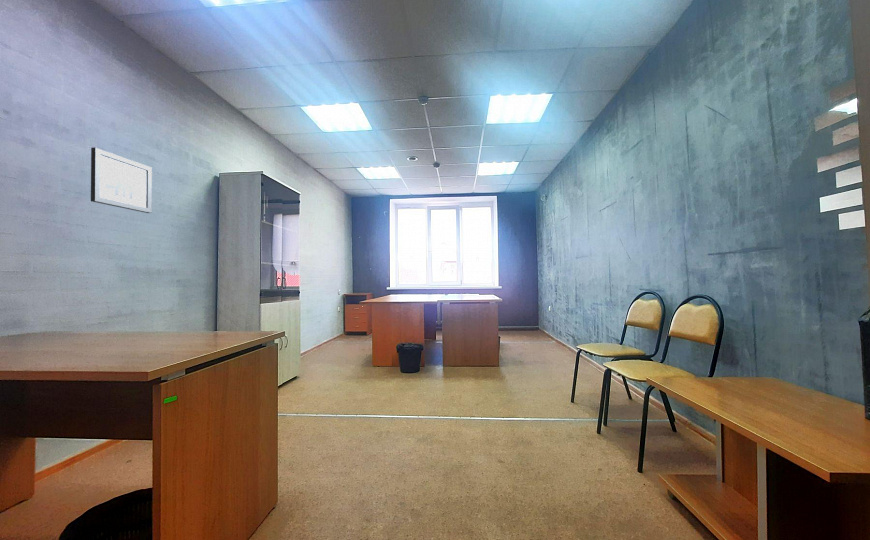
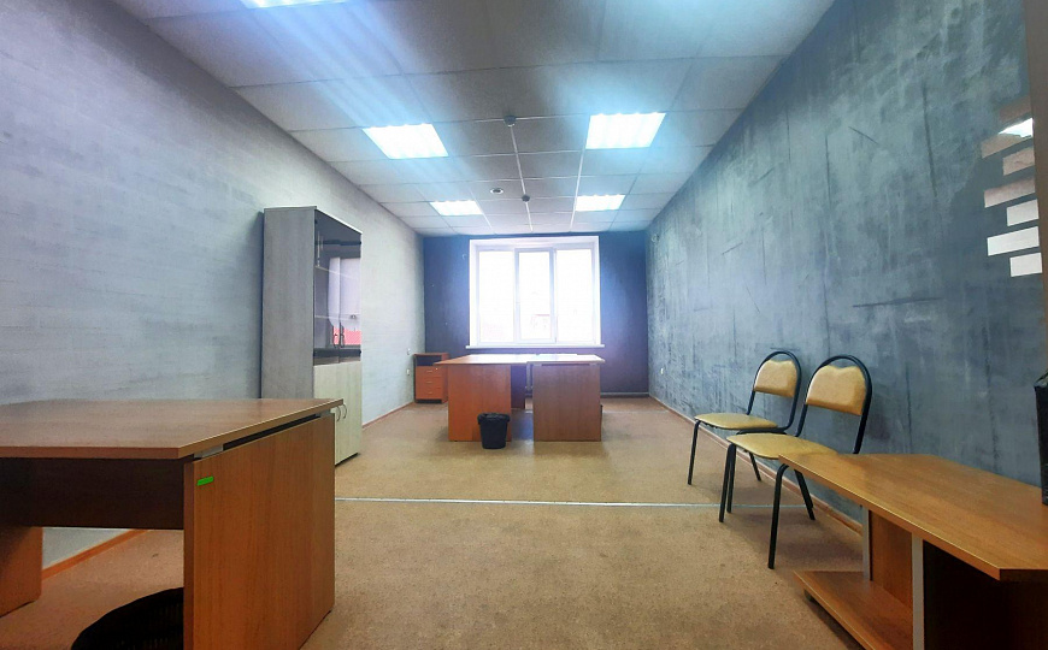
- wall art (123, 183)
